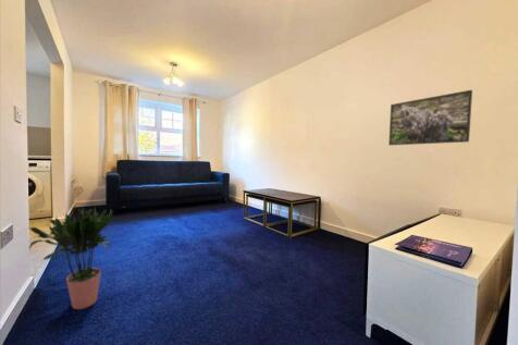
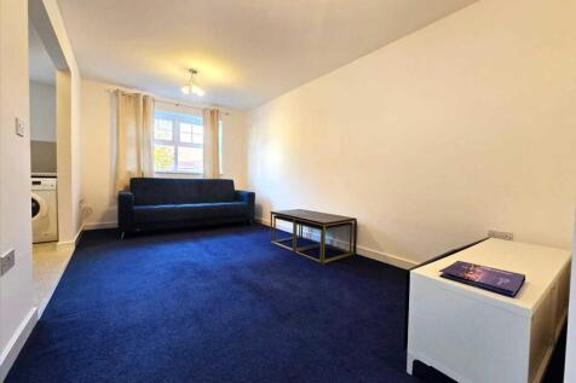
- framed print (424, 121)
- potted plant (73, 254)
